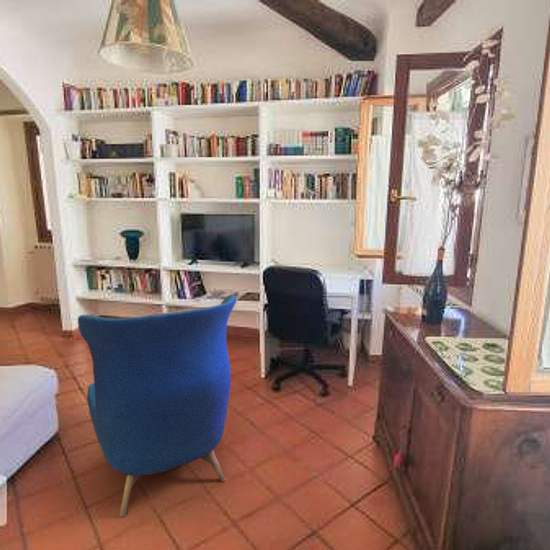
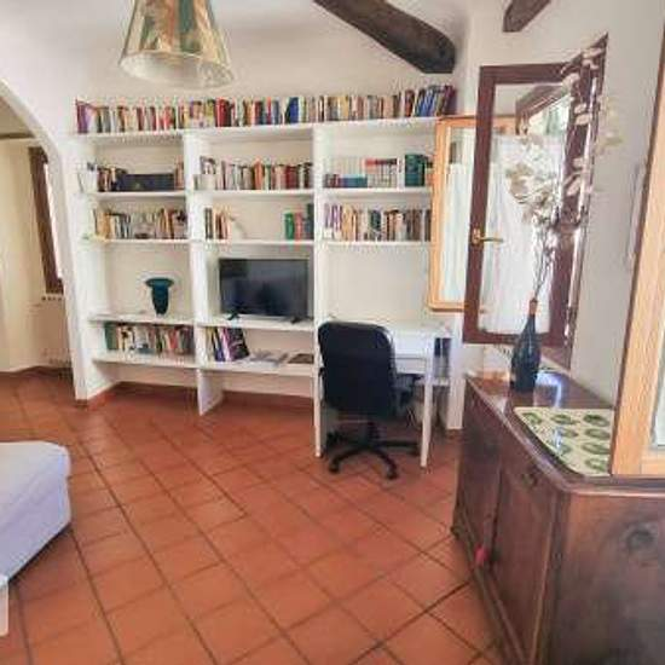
- armchair (161, 383)
